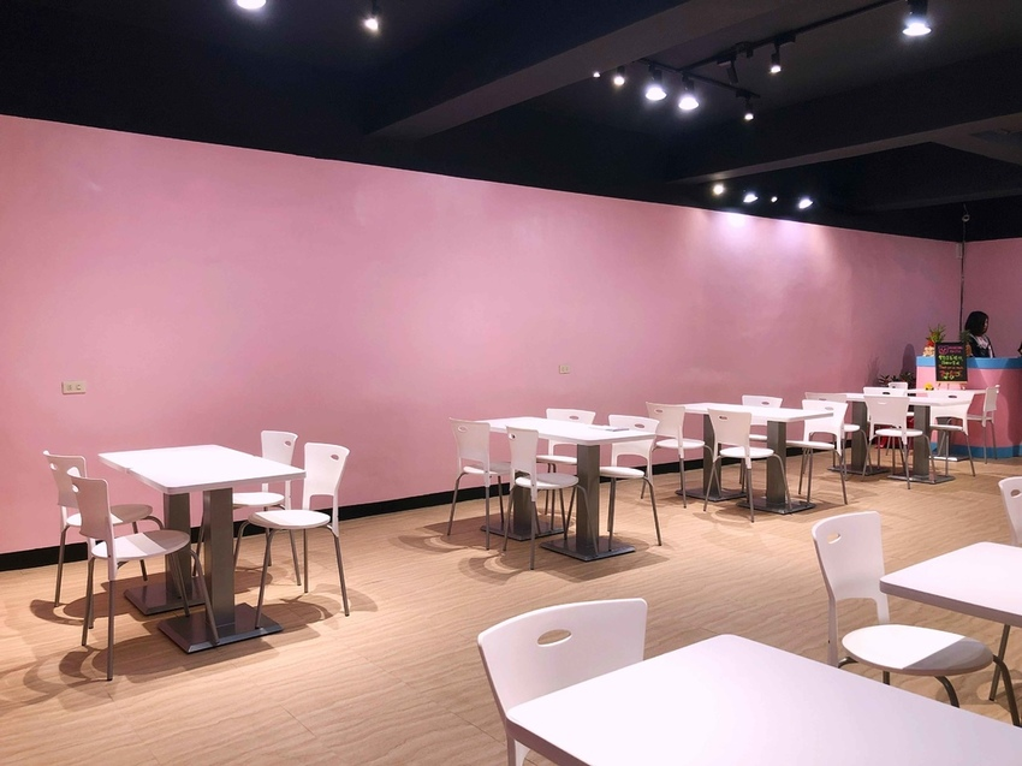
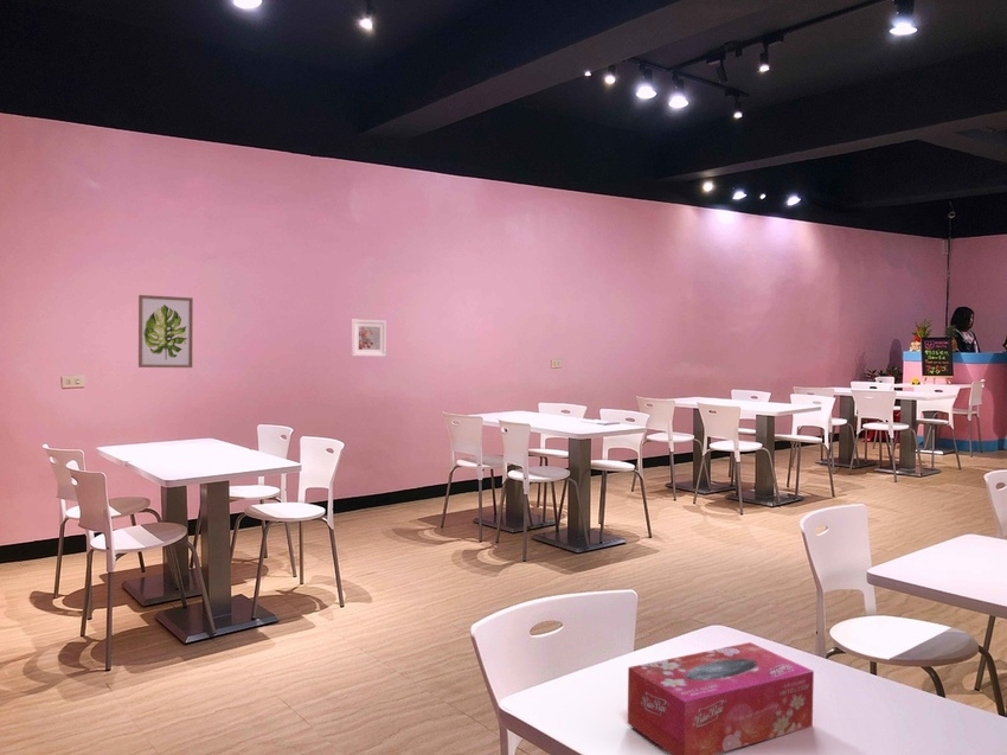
+ tissue box (720, 697)
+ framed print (368, 338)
+ wall art (166, 332)
